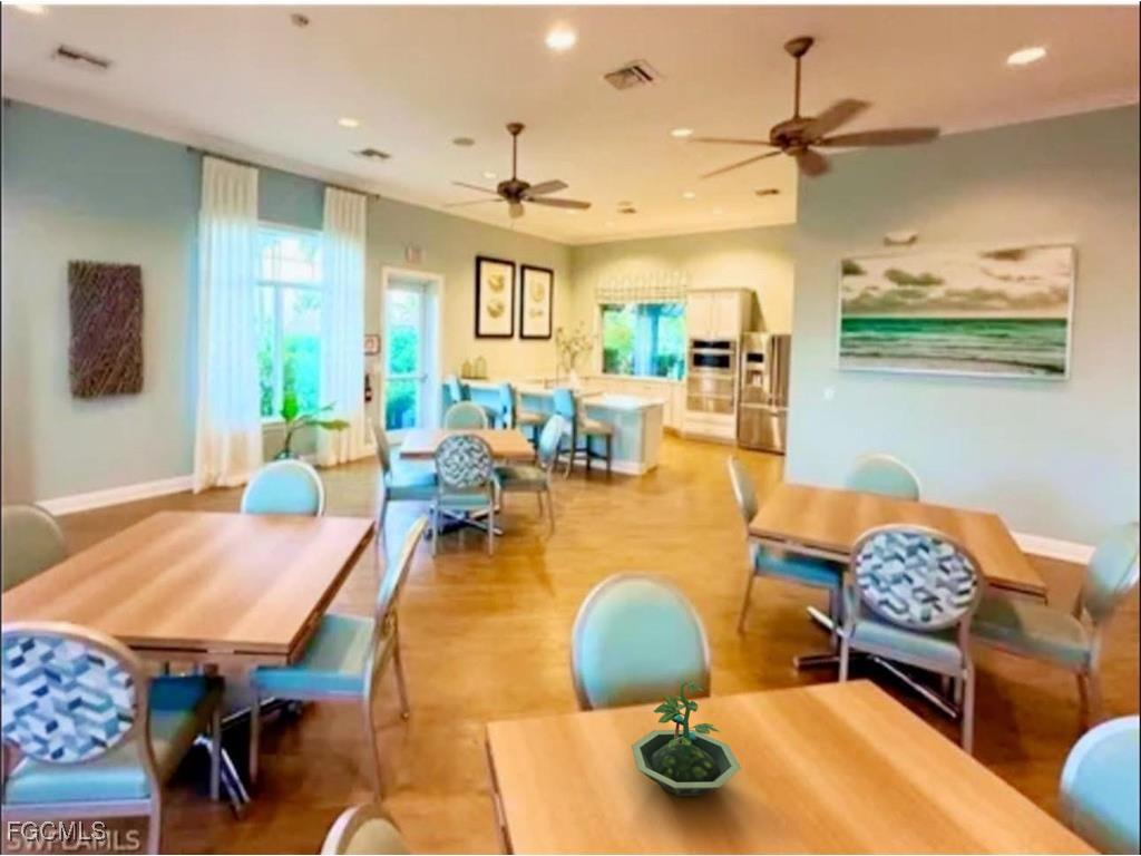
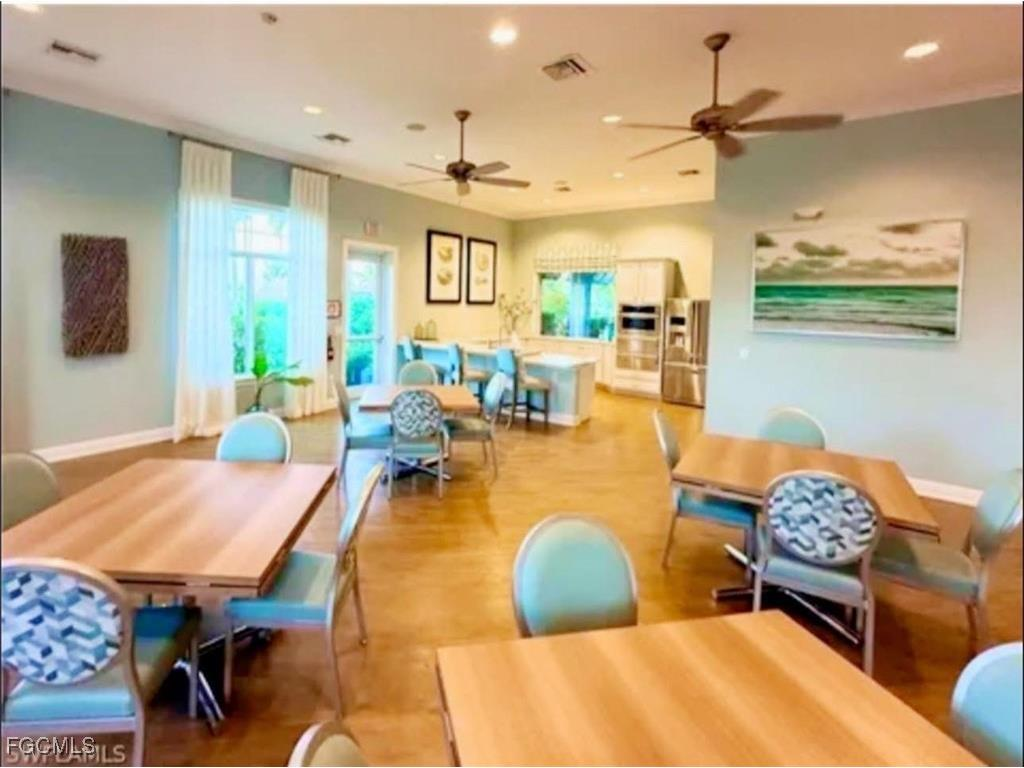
- terrarium (686, 700)
